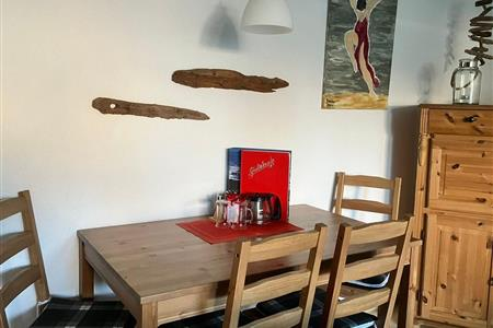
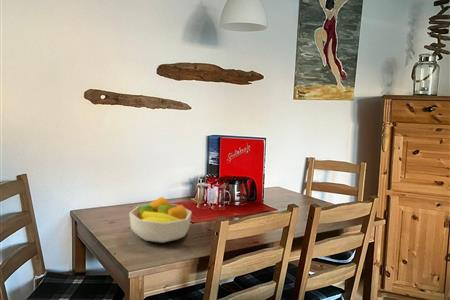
+ fruit bowl (160, 218)
